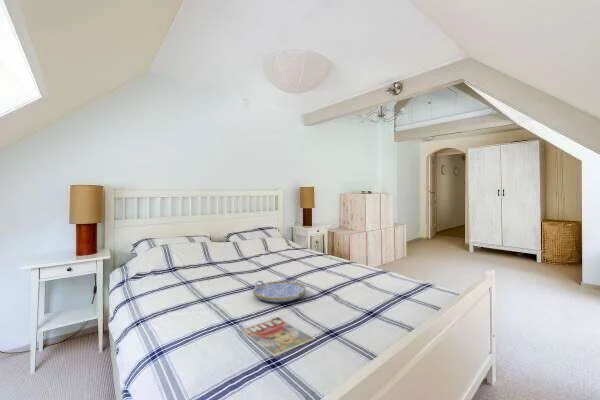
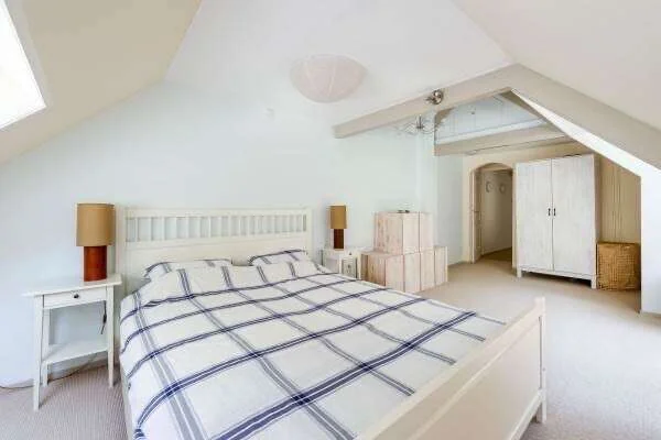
- magazine (276, 334)
- serving tray (279, 290)
